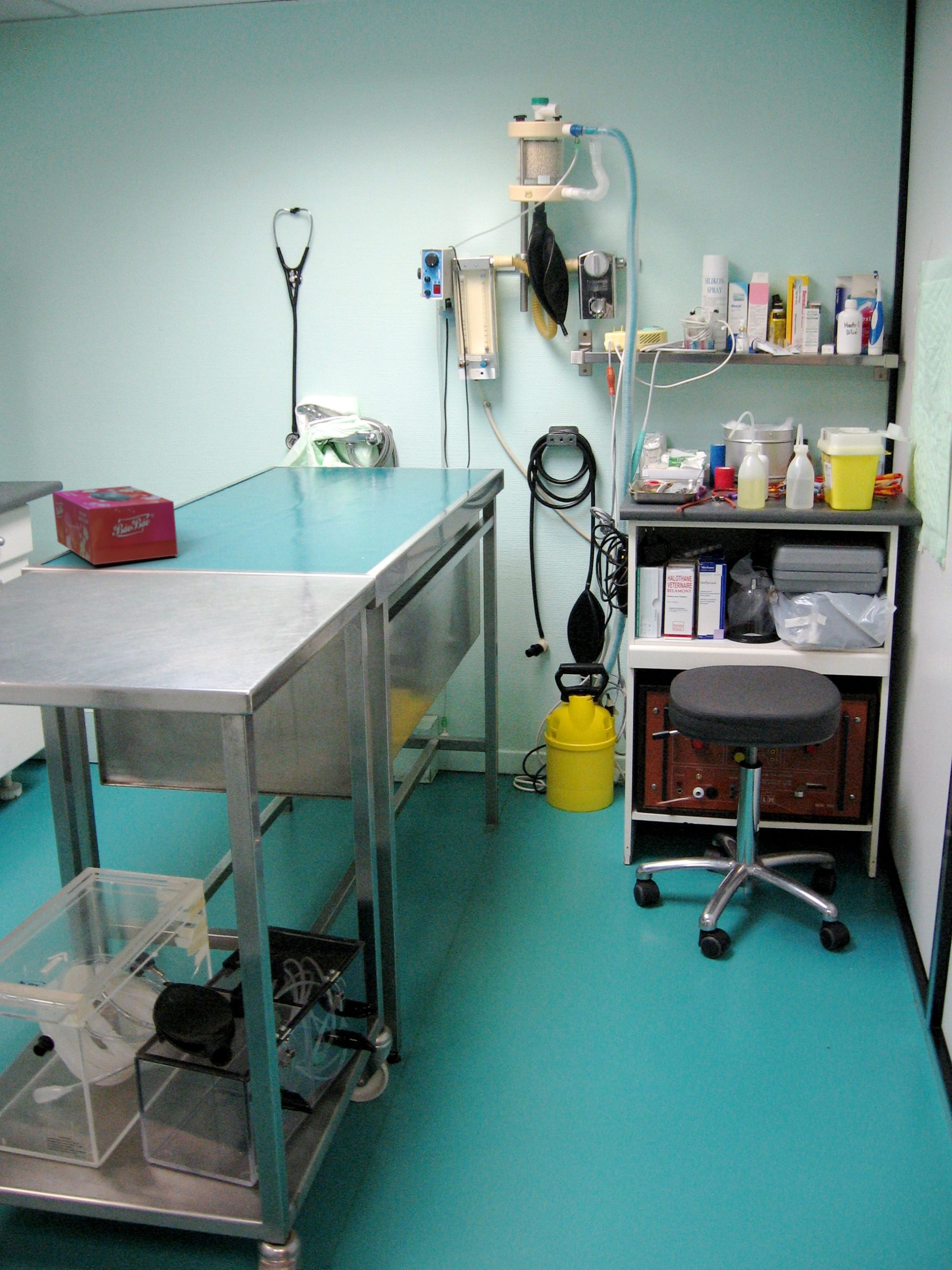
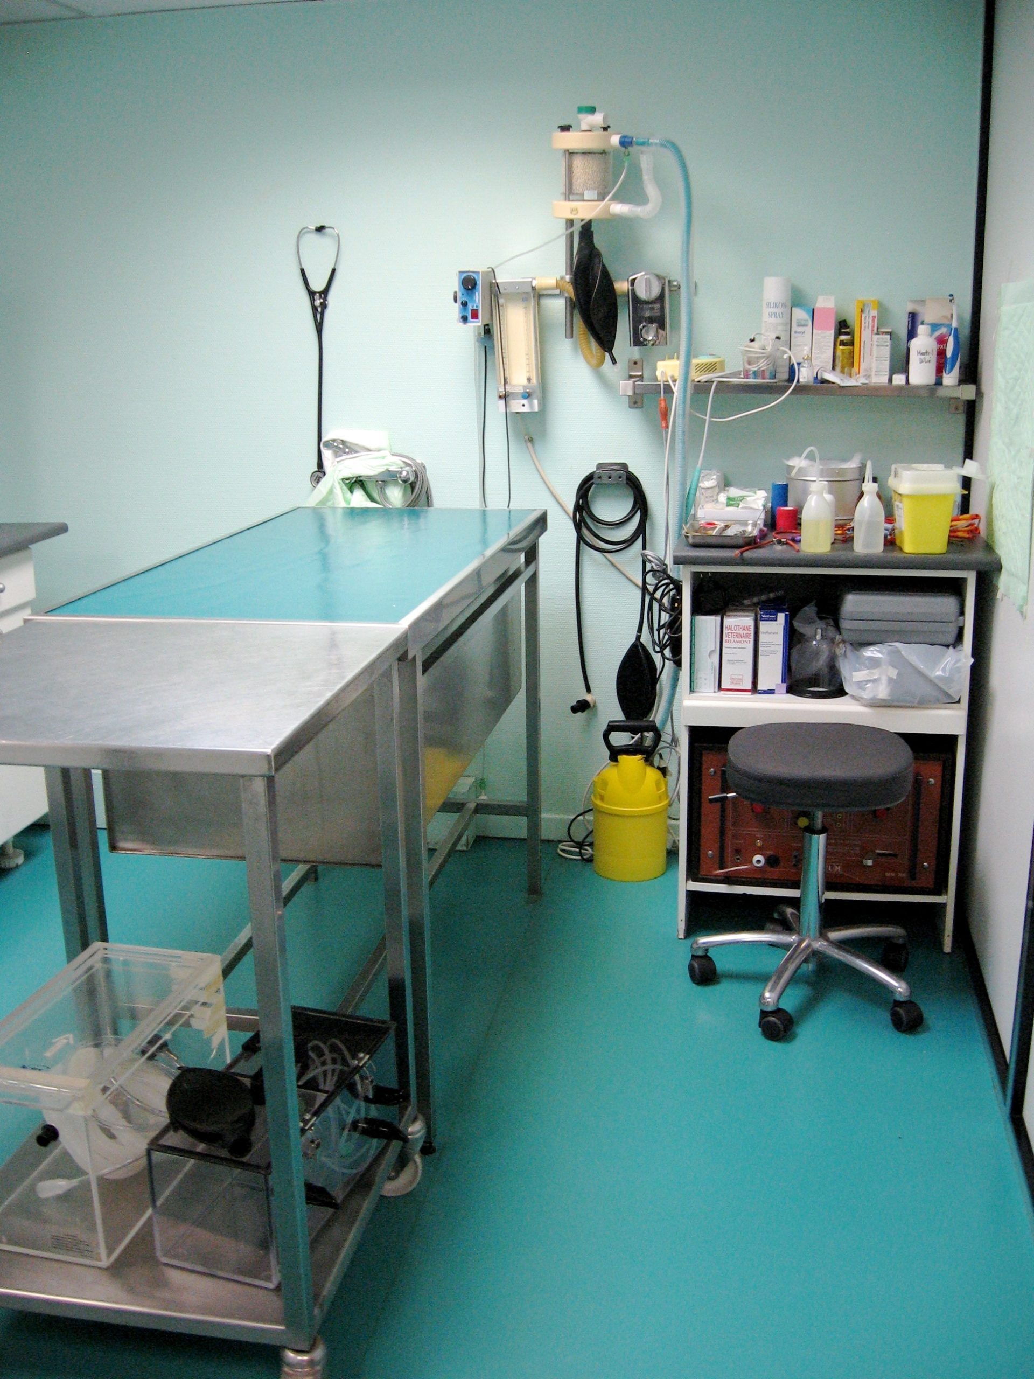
- tissue box (113, 522)
